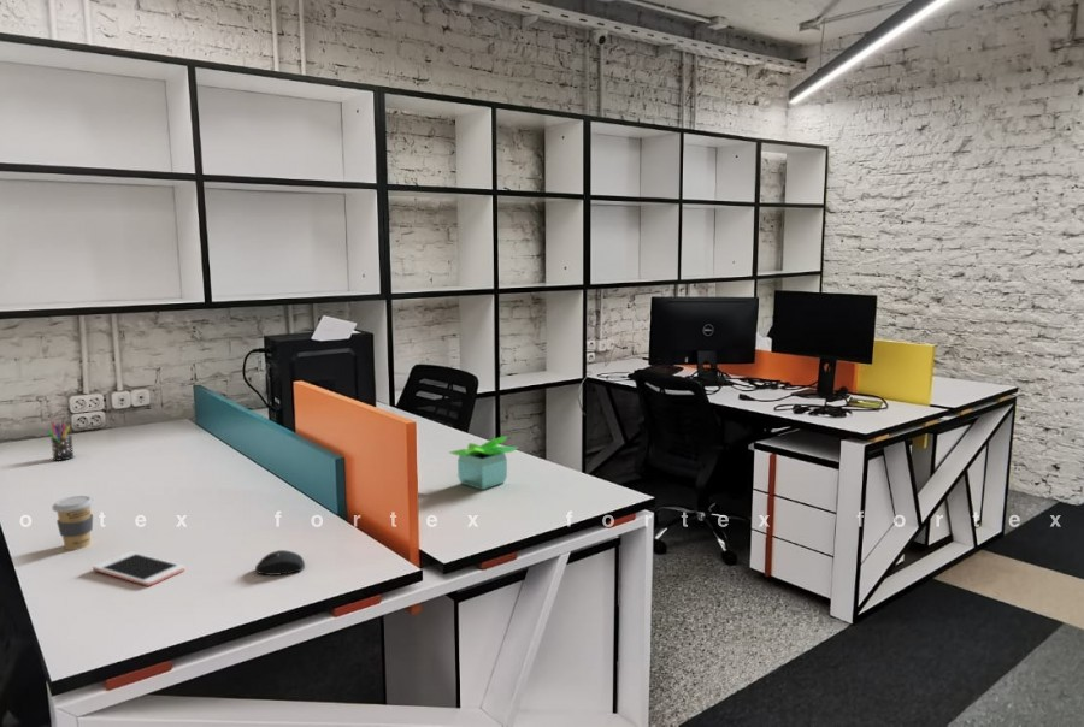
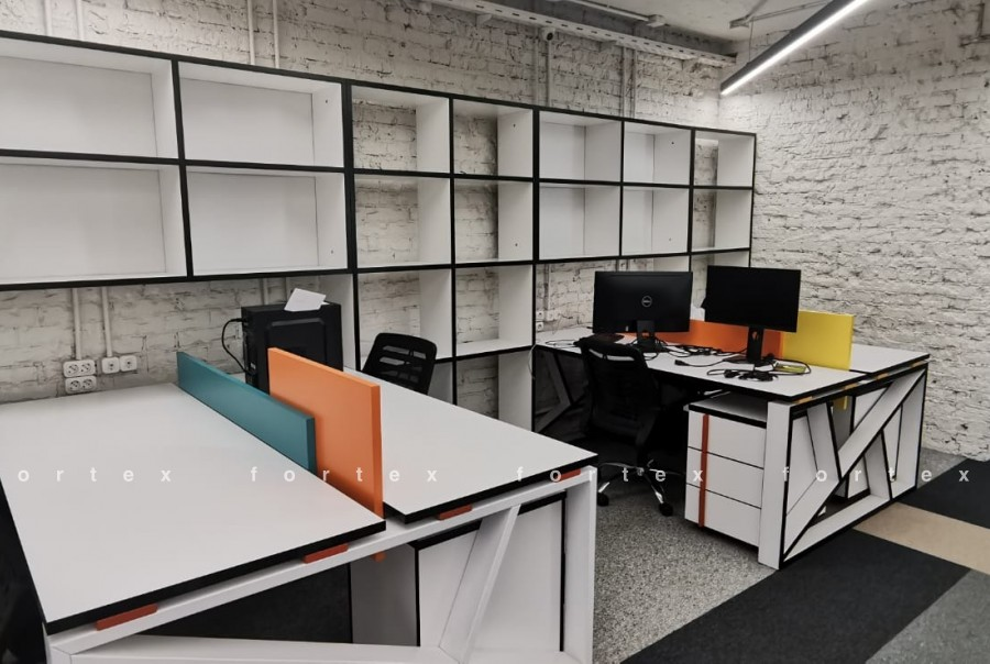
- pen holder (58, 439)
- cell phone (139, 568)
- mouse (281, 561)
- potted plant (485, 461)
- coffee cup (75, 522)
